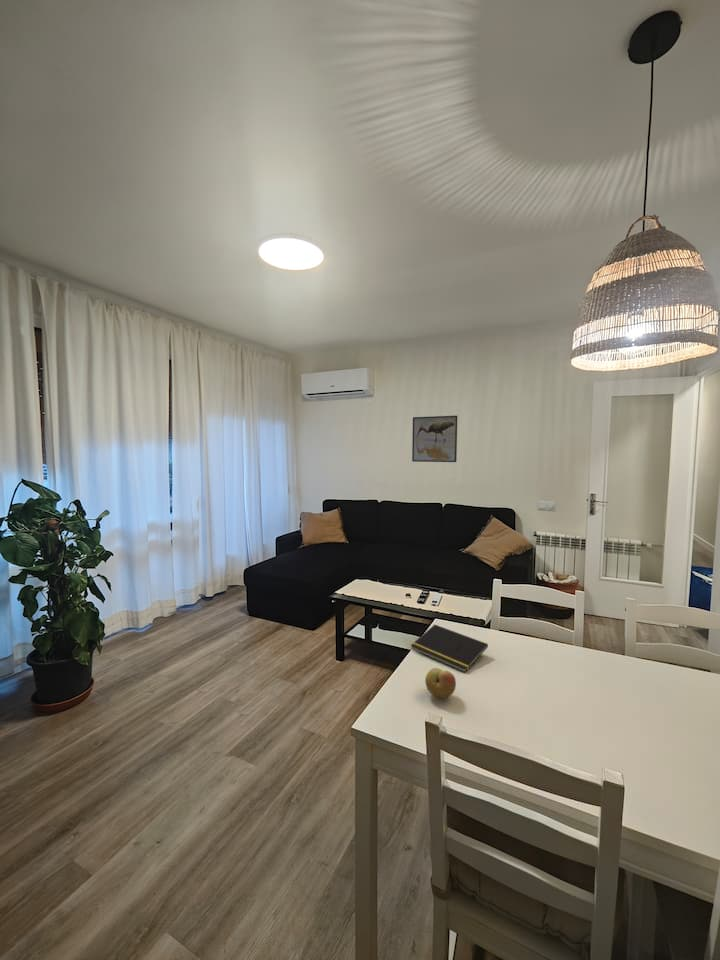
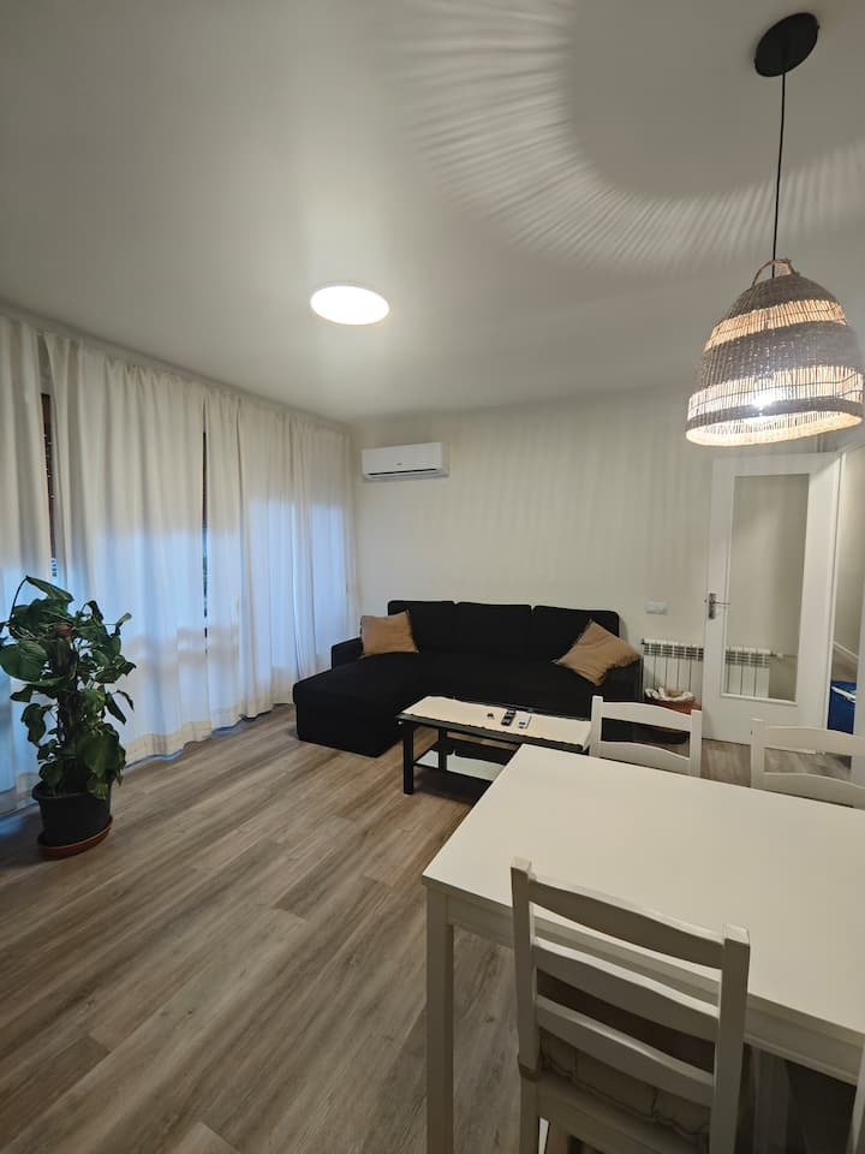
- fruit (440, 683)
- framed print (434, 439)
- notepad (448, 646)
